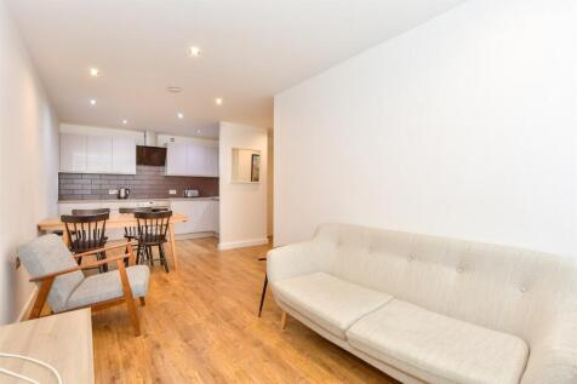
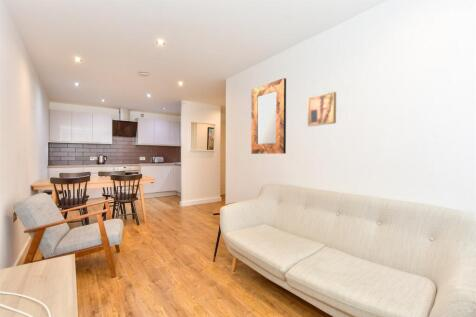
+ home mirror (267, 119)
+ wall art (321, 110)
